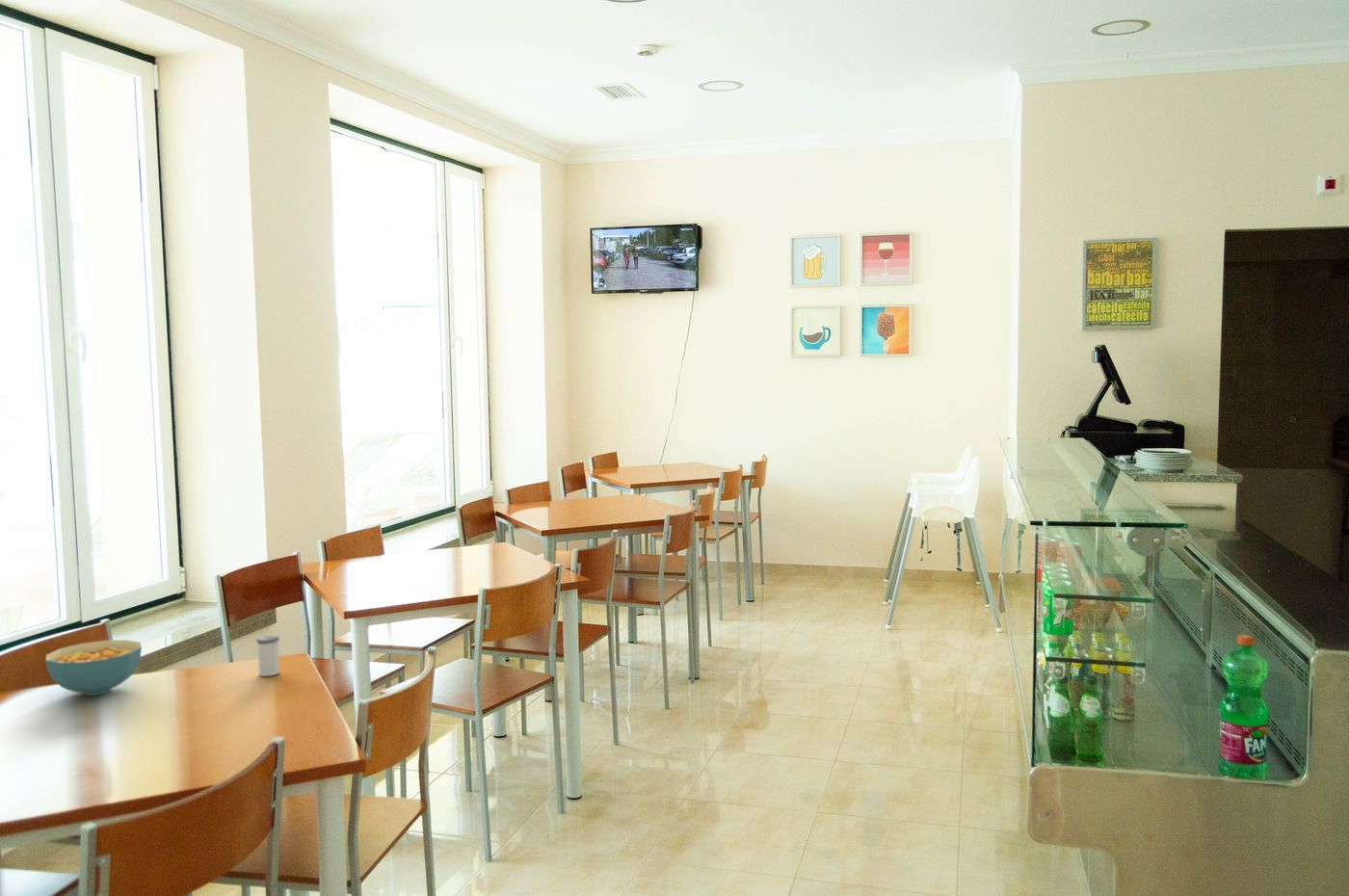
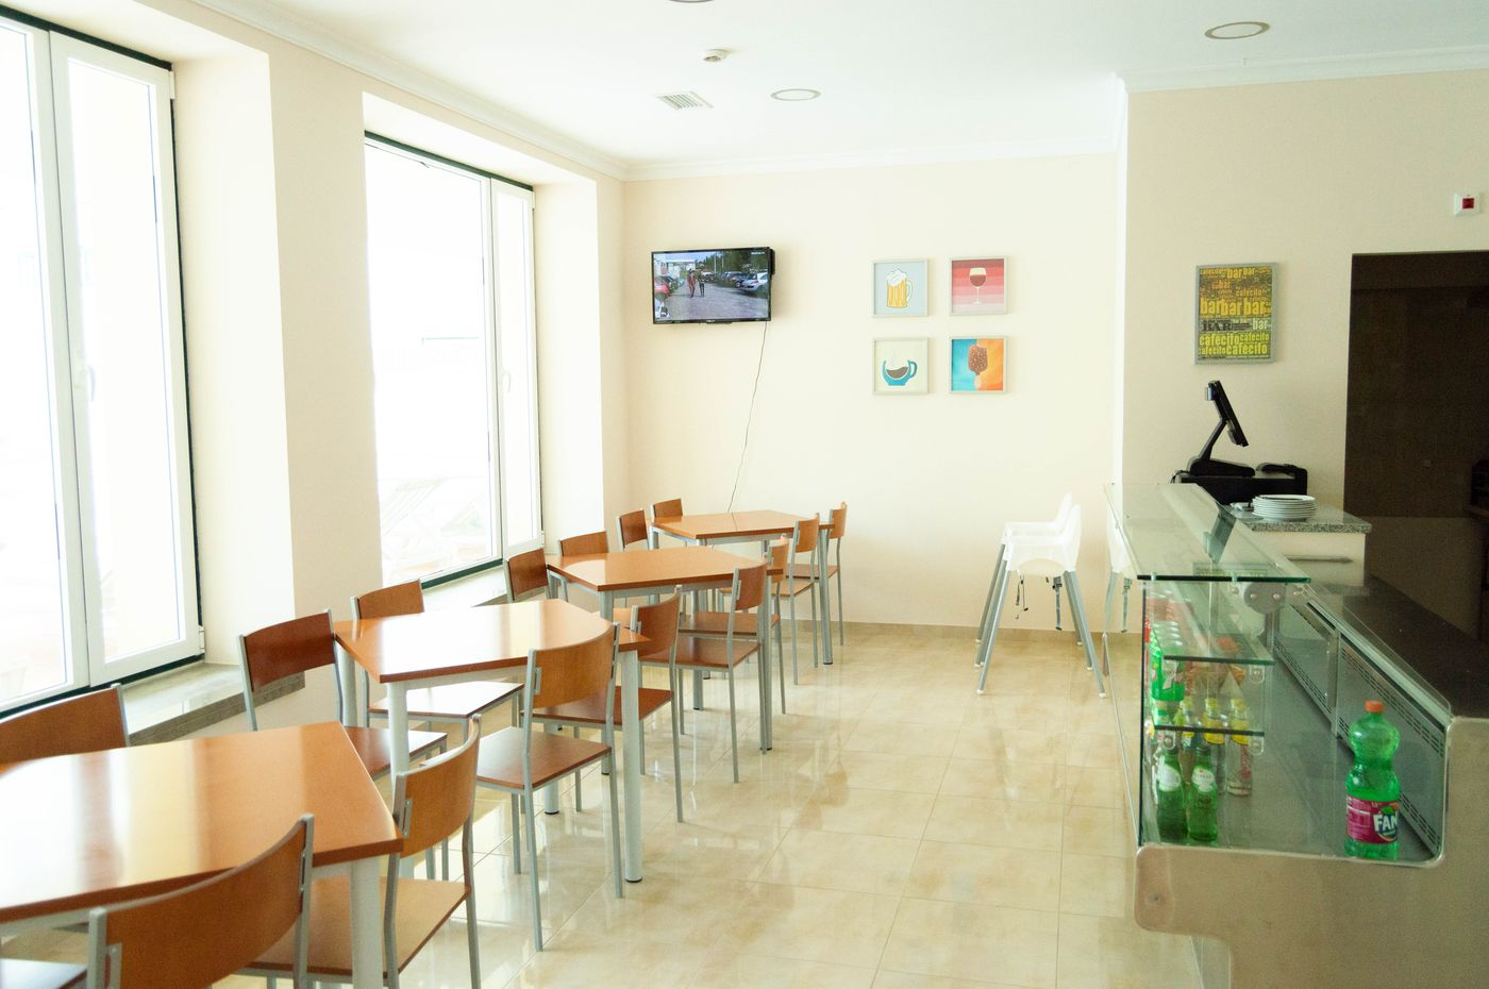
- cereal bowl (95, 671)
- salt shaker (268, 655)
